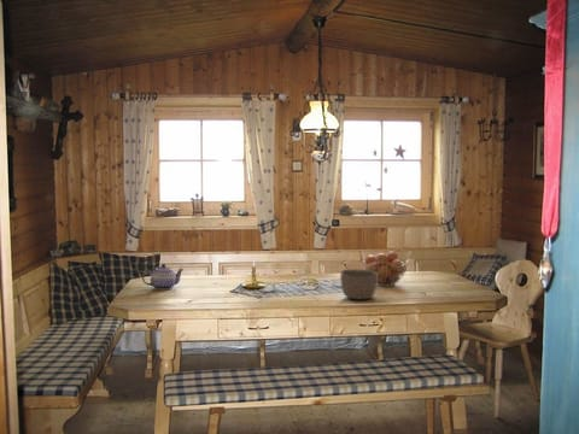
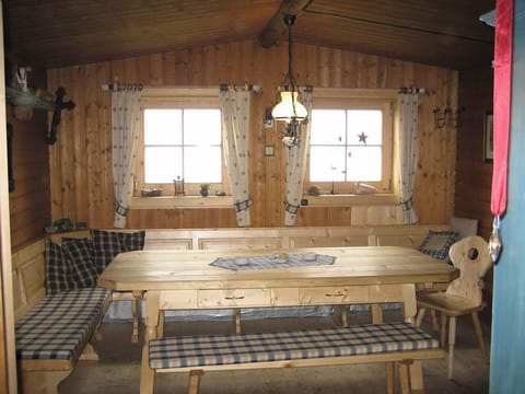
- teapot (163, 276)
- bowl (358, 285)
- candle holder (253, 272)
- fruit basket (385, 268)
